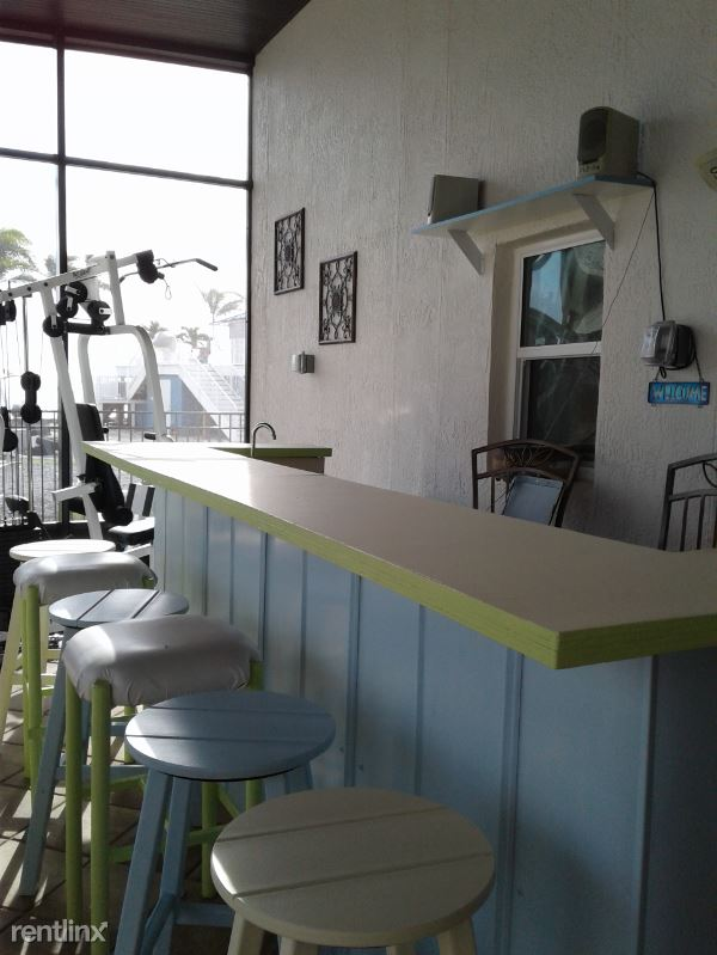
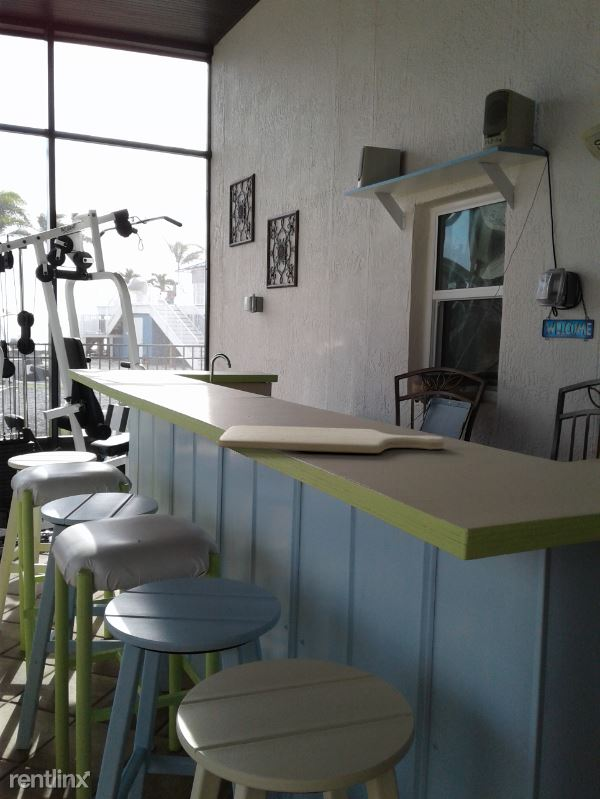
+ chopping board (333, 439)
